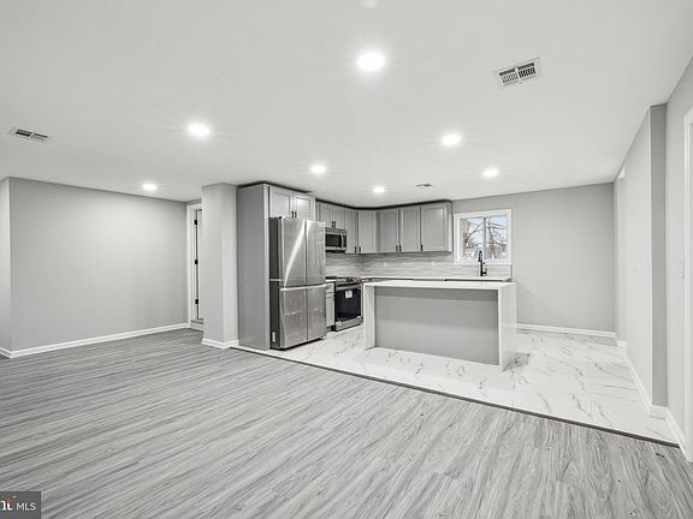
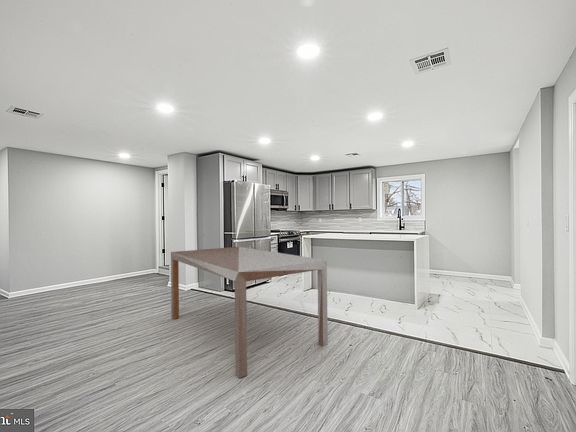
+ table (239, 292)
